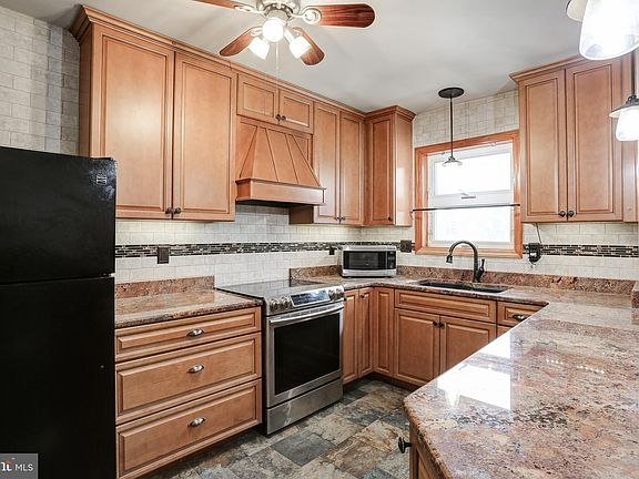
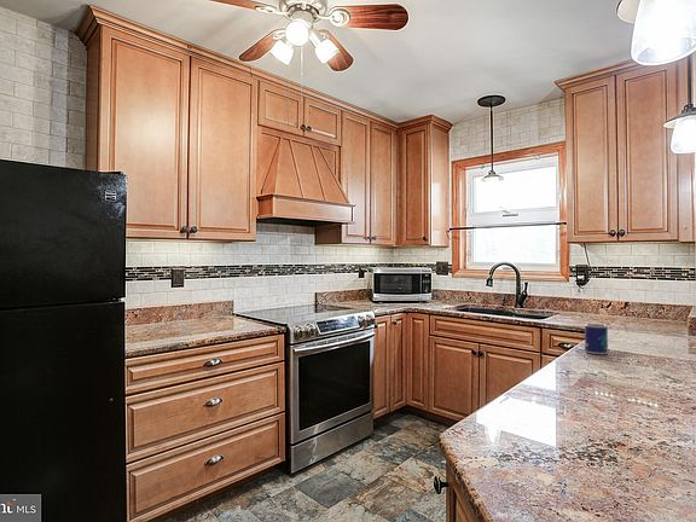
+ mug (596, 337)
